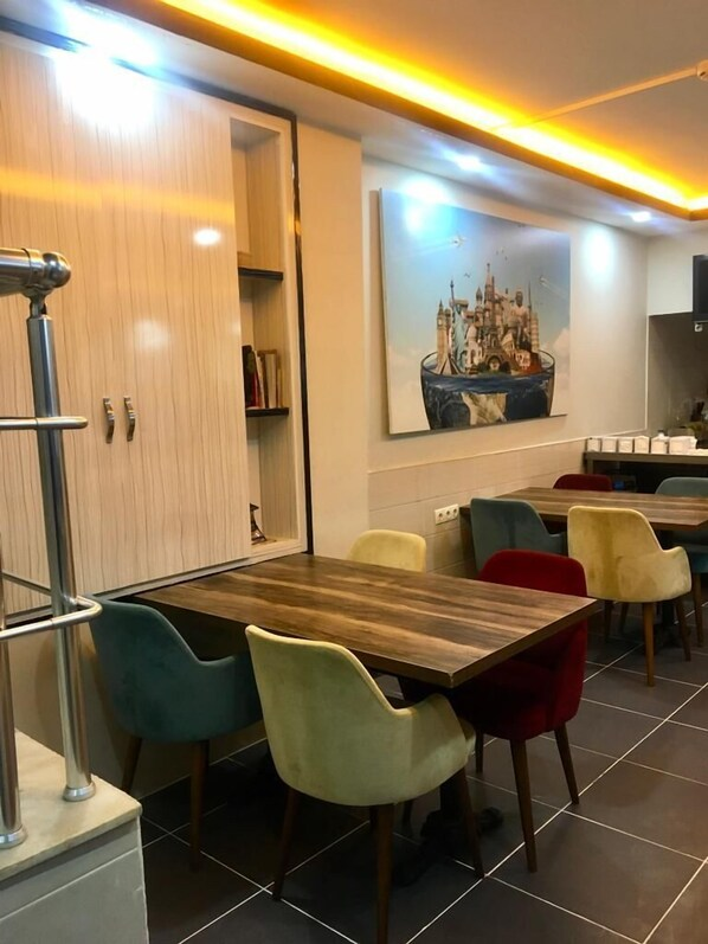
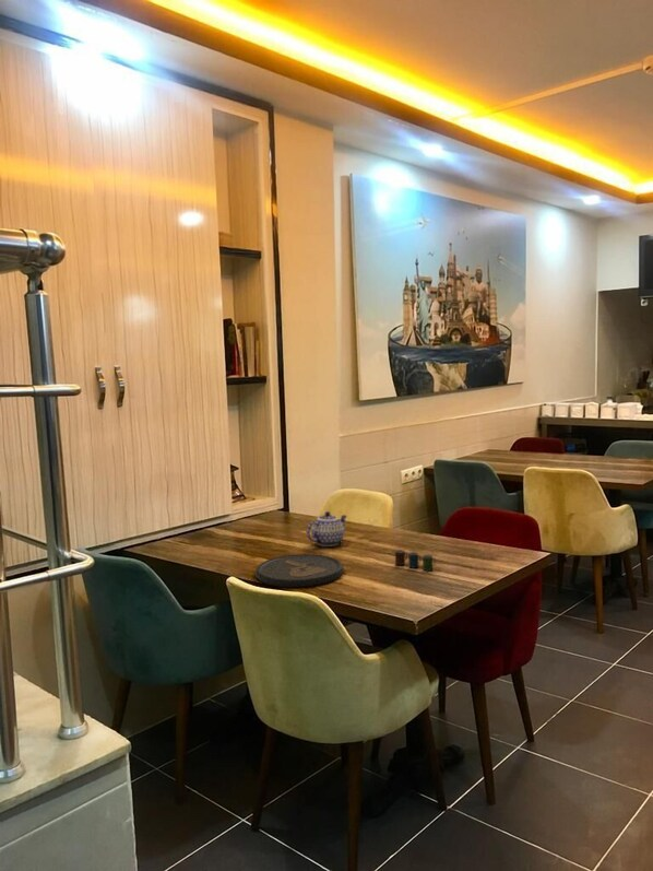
+ cup (415, 555)
+ teapot (326, 528)
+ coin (299, 569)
